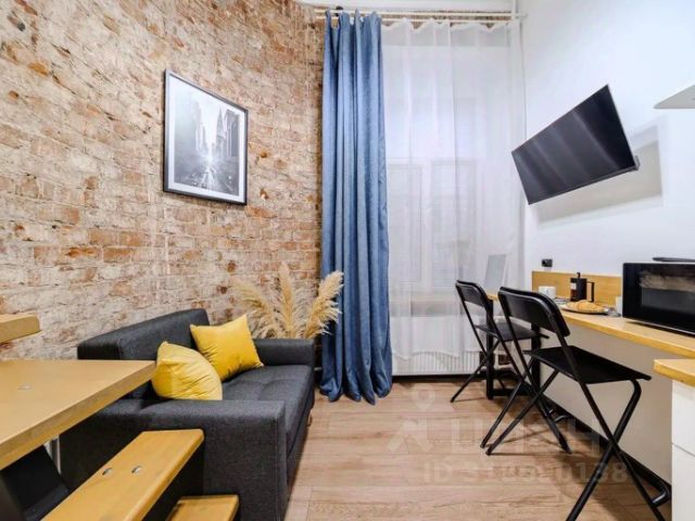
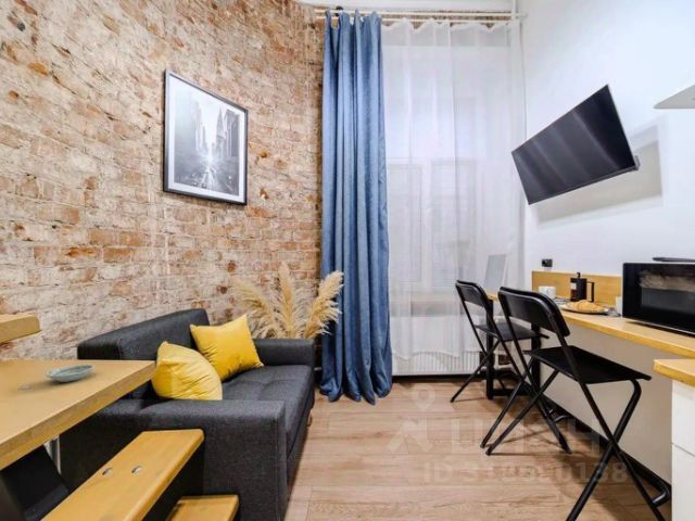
+ saucer (71, 373)
